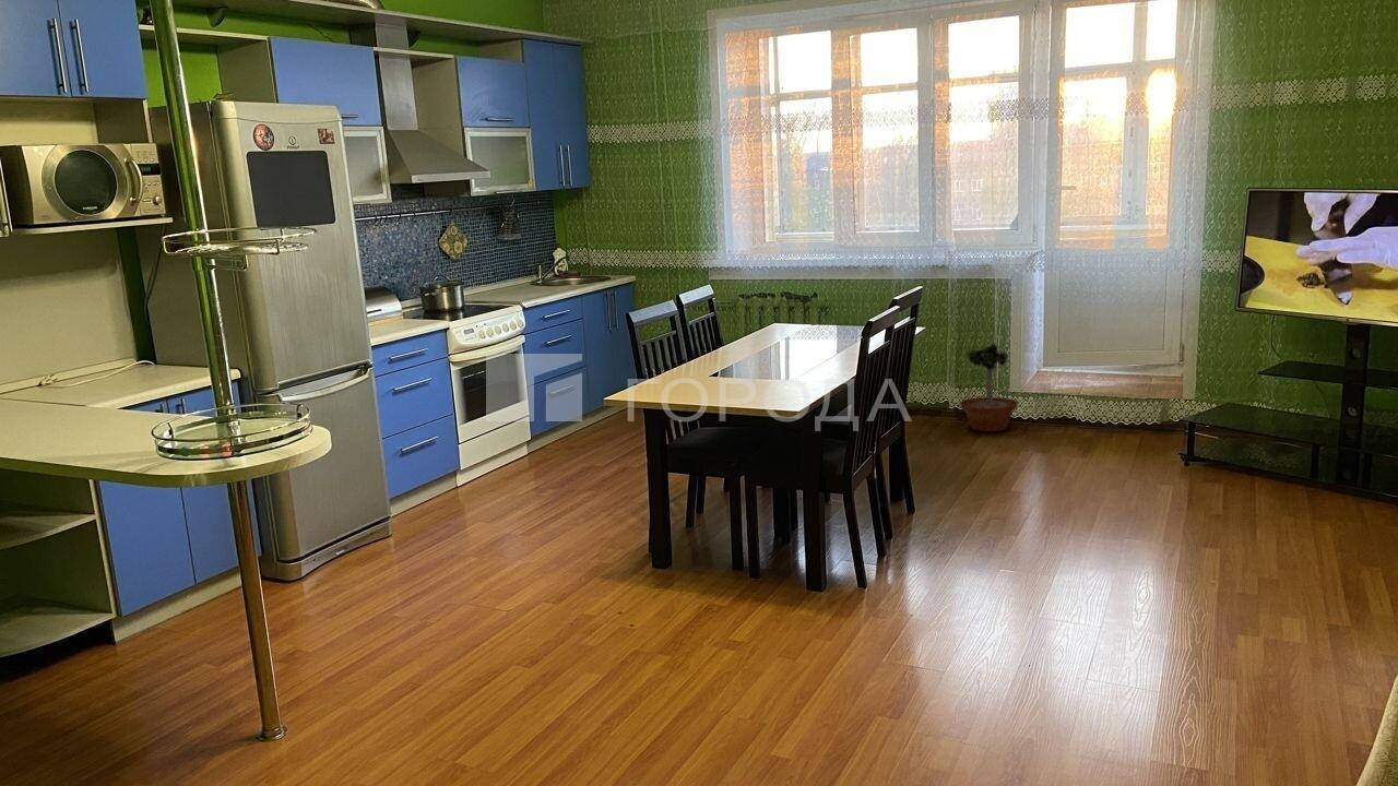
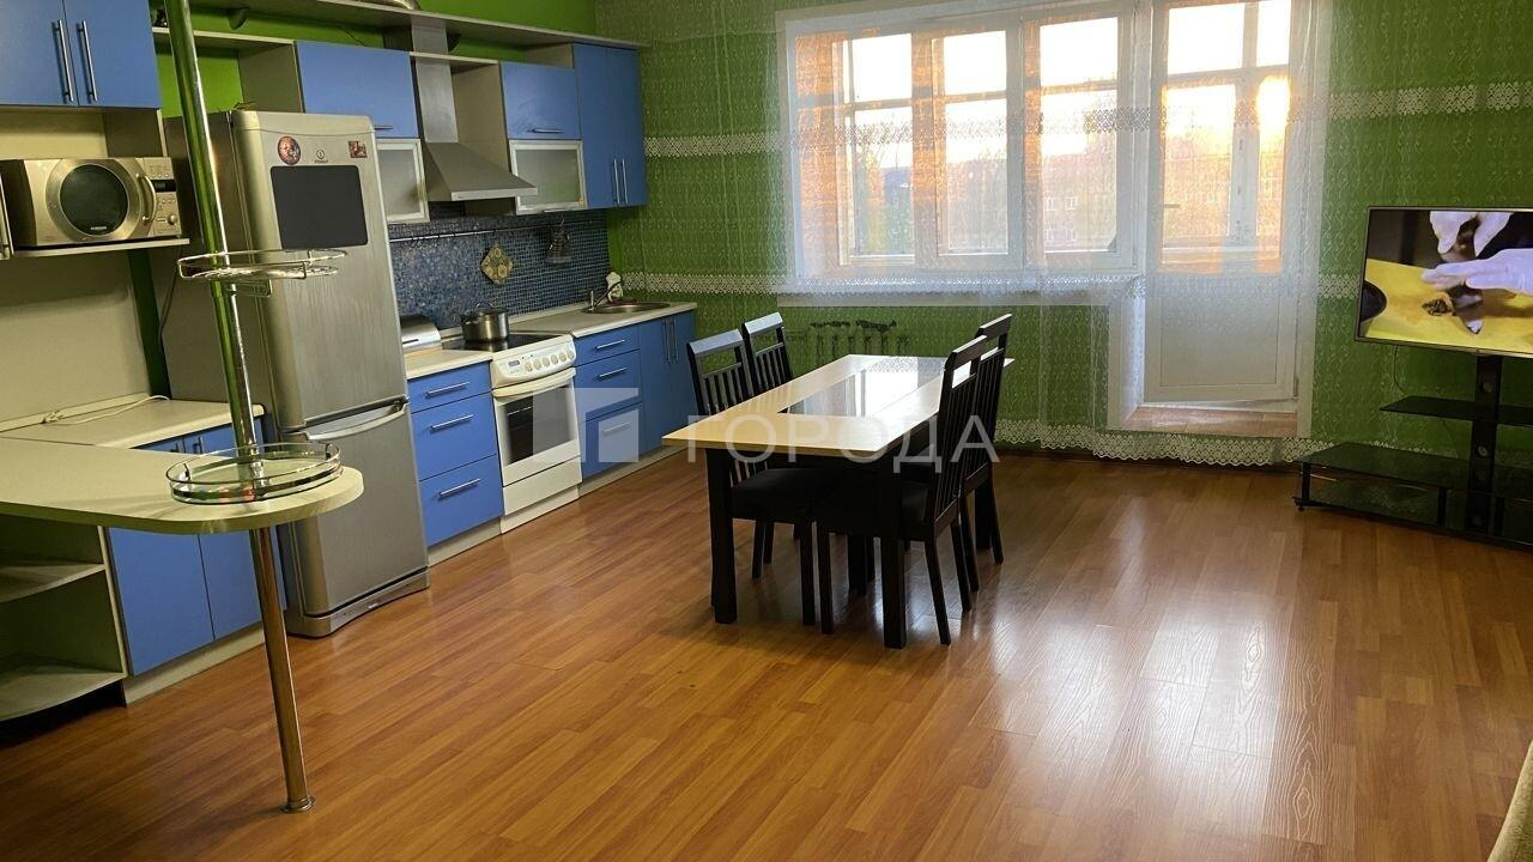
- potted tree (988, 382)
